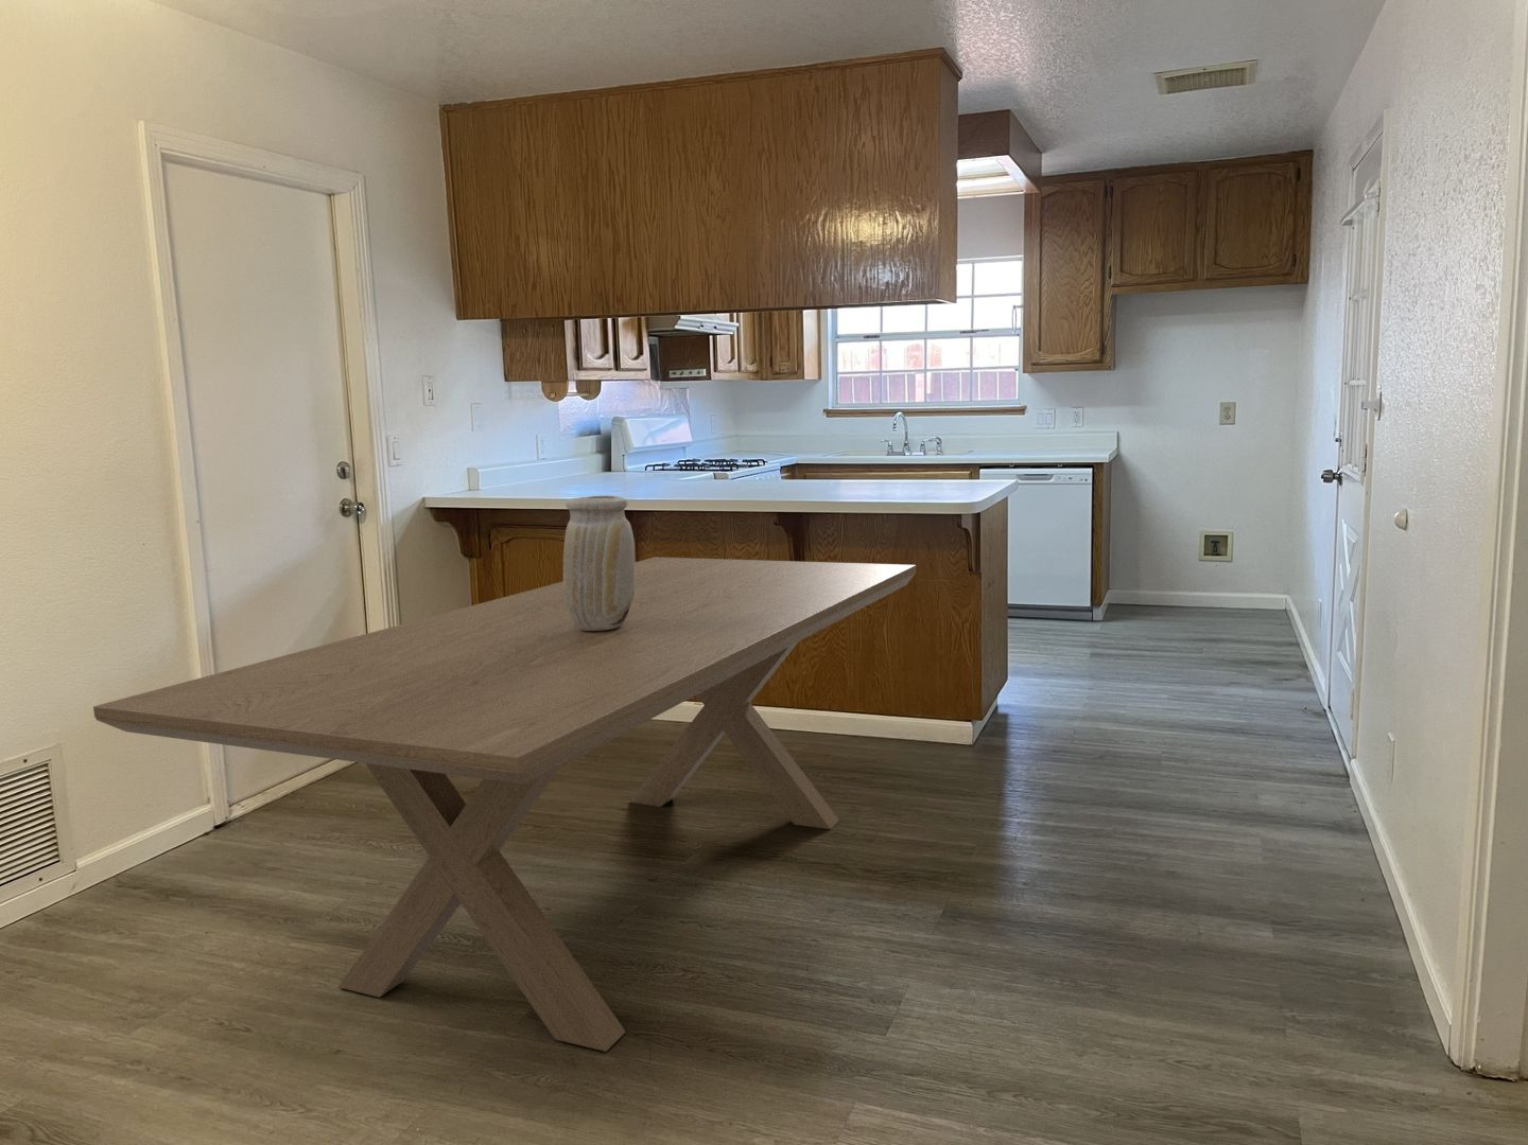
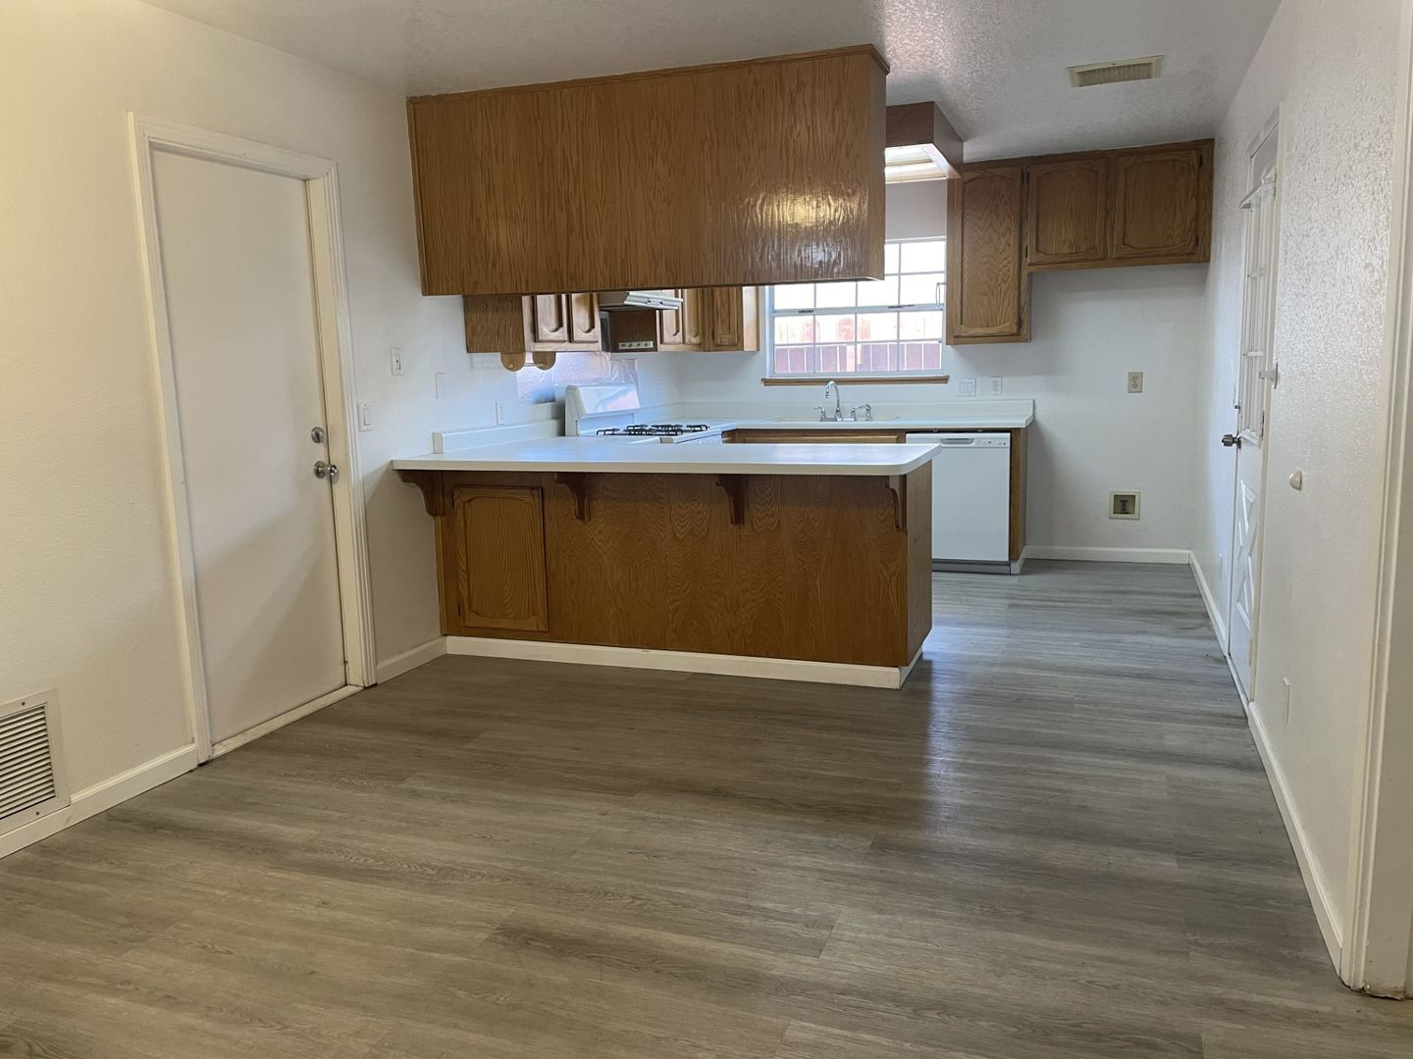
- dining table (611, 738)
- vase (599, 560)
